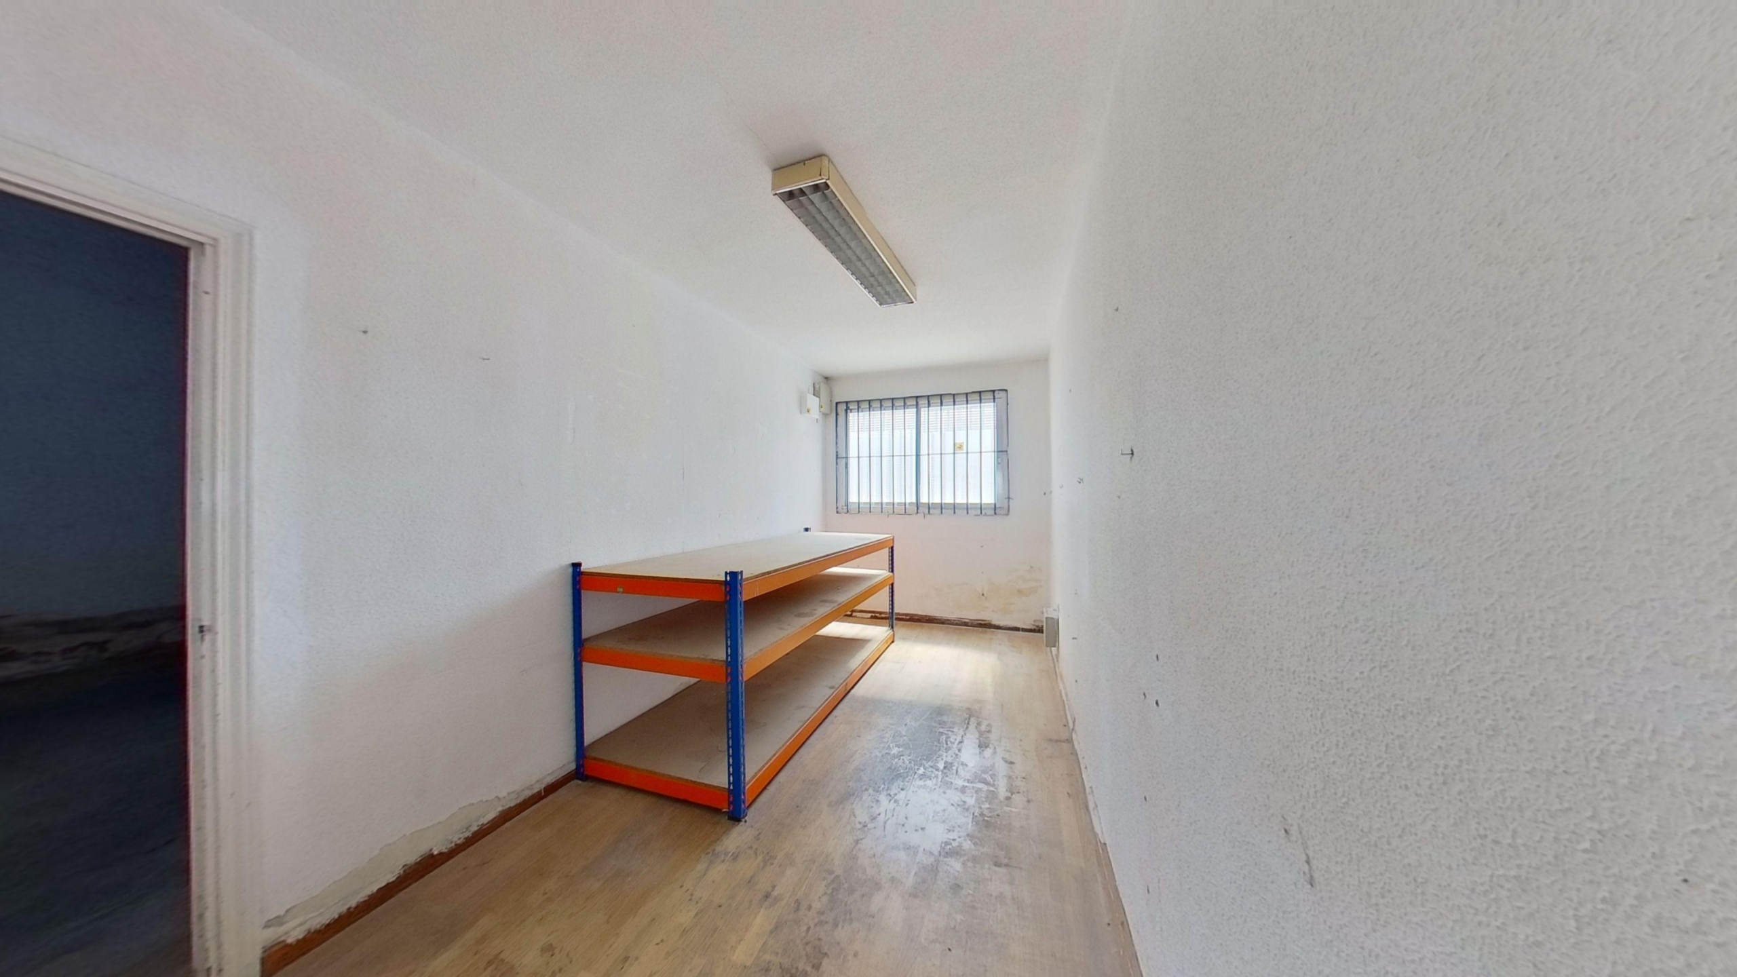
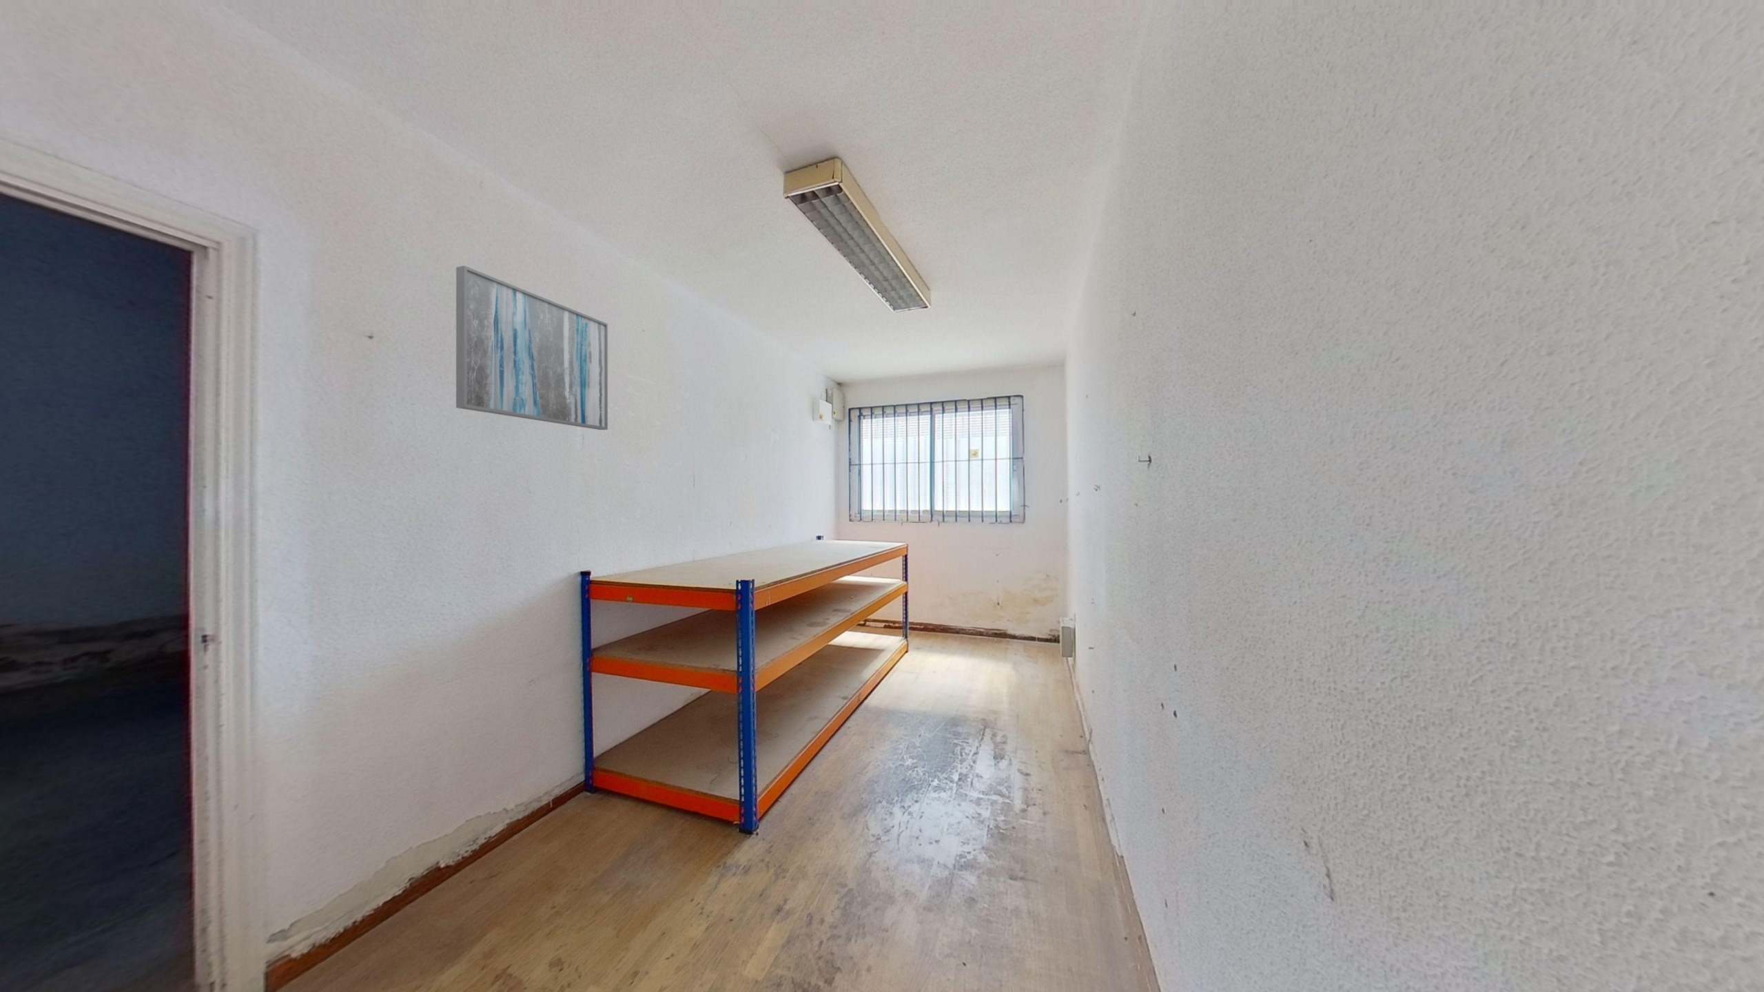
+ wall art (543, 360)
